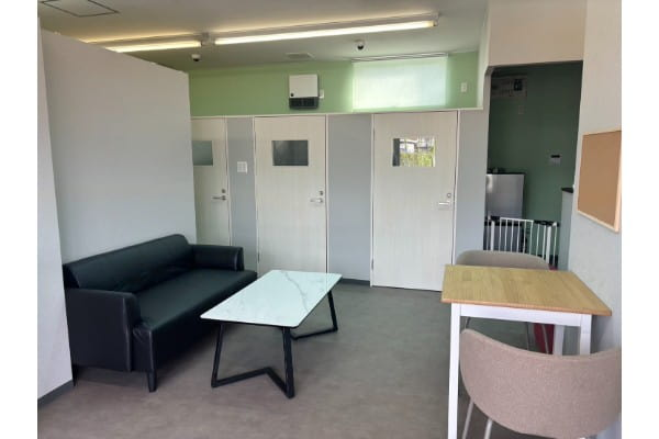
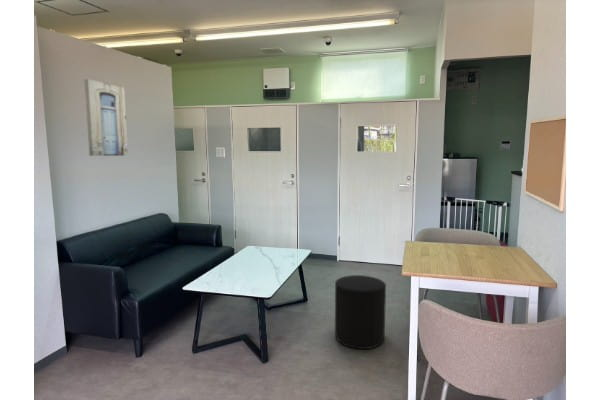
+ wall art (107, 120)
+ stool (359, 309)
